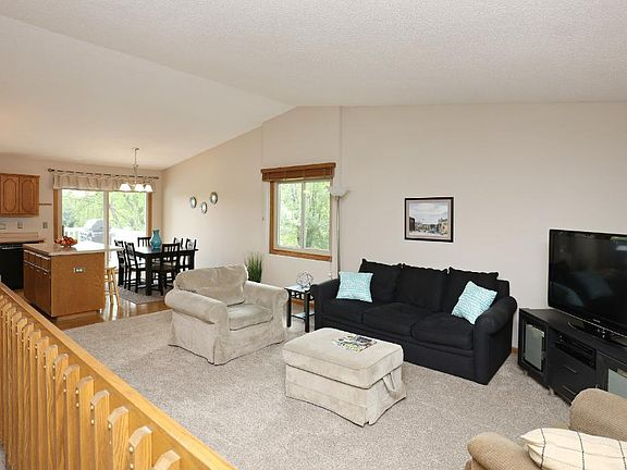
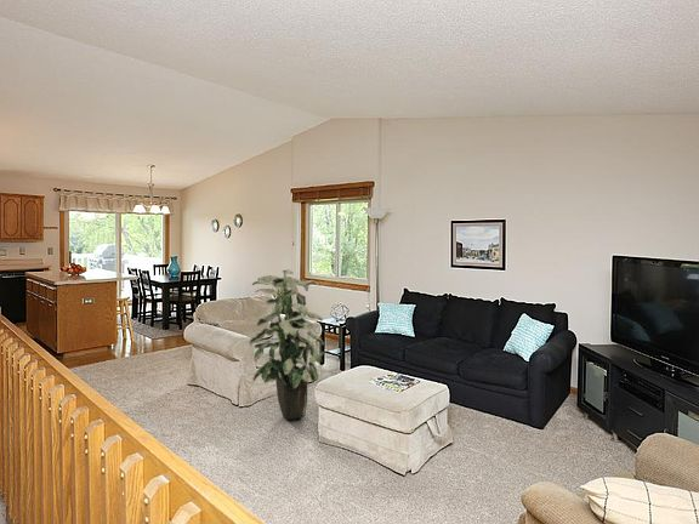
+ indoor plant (286, 342)
